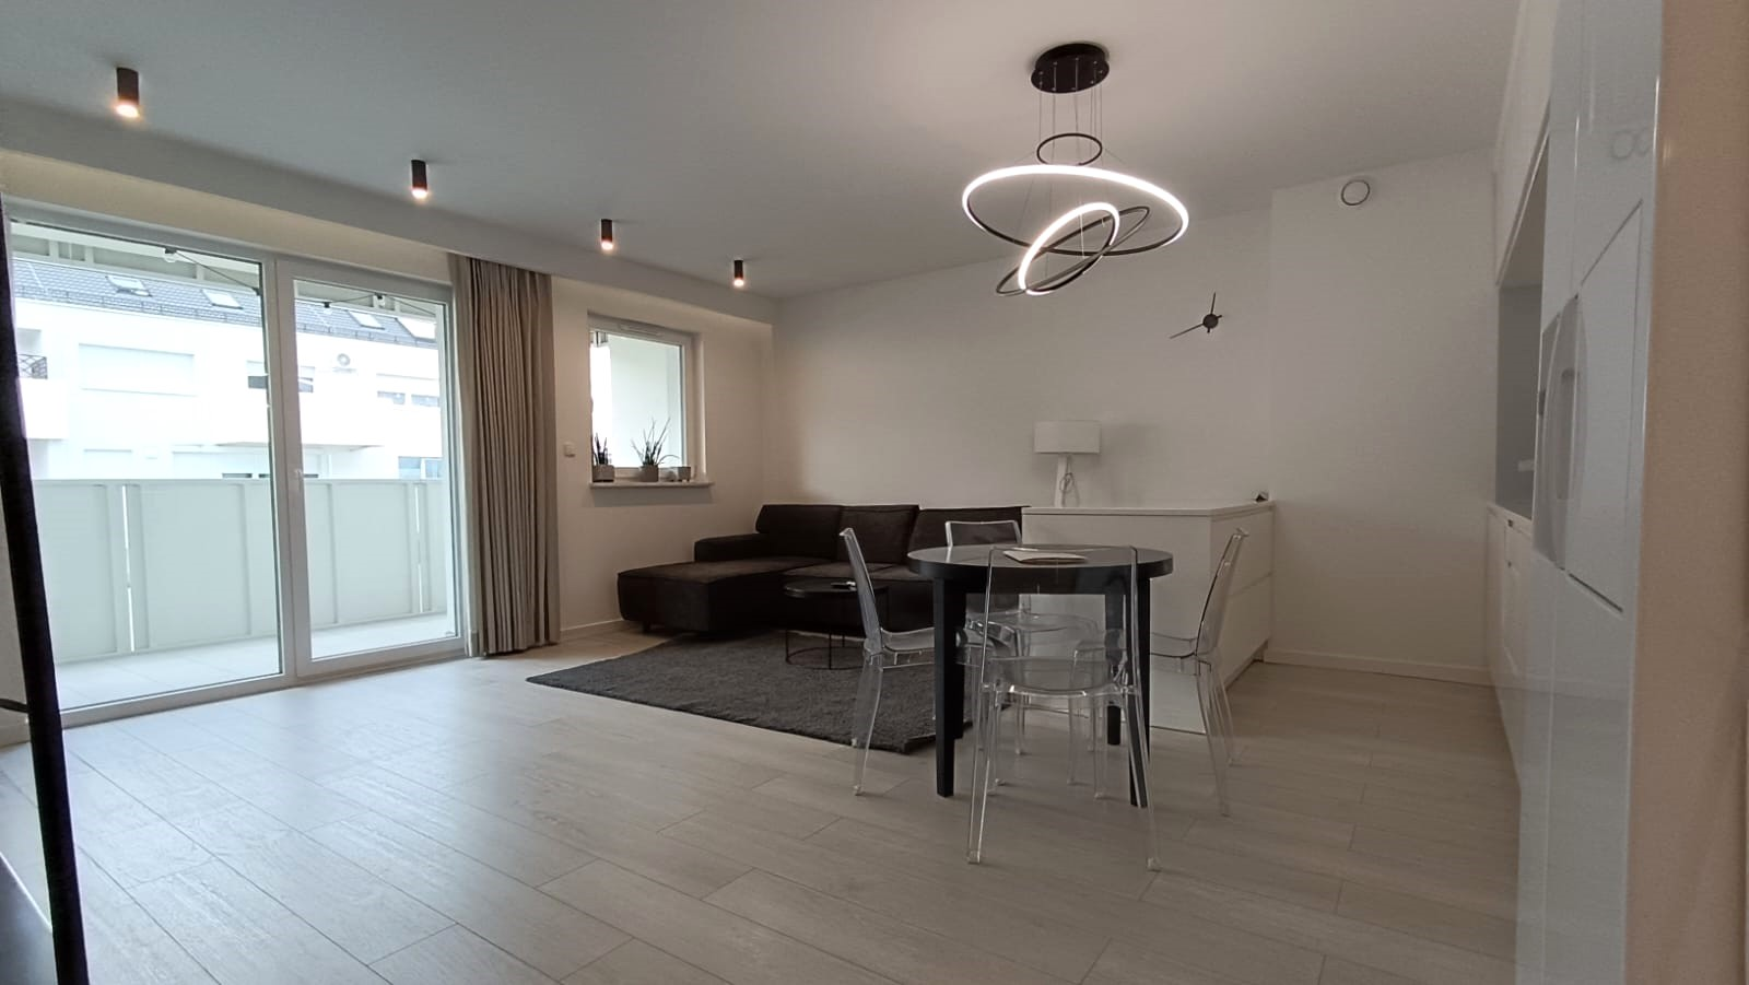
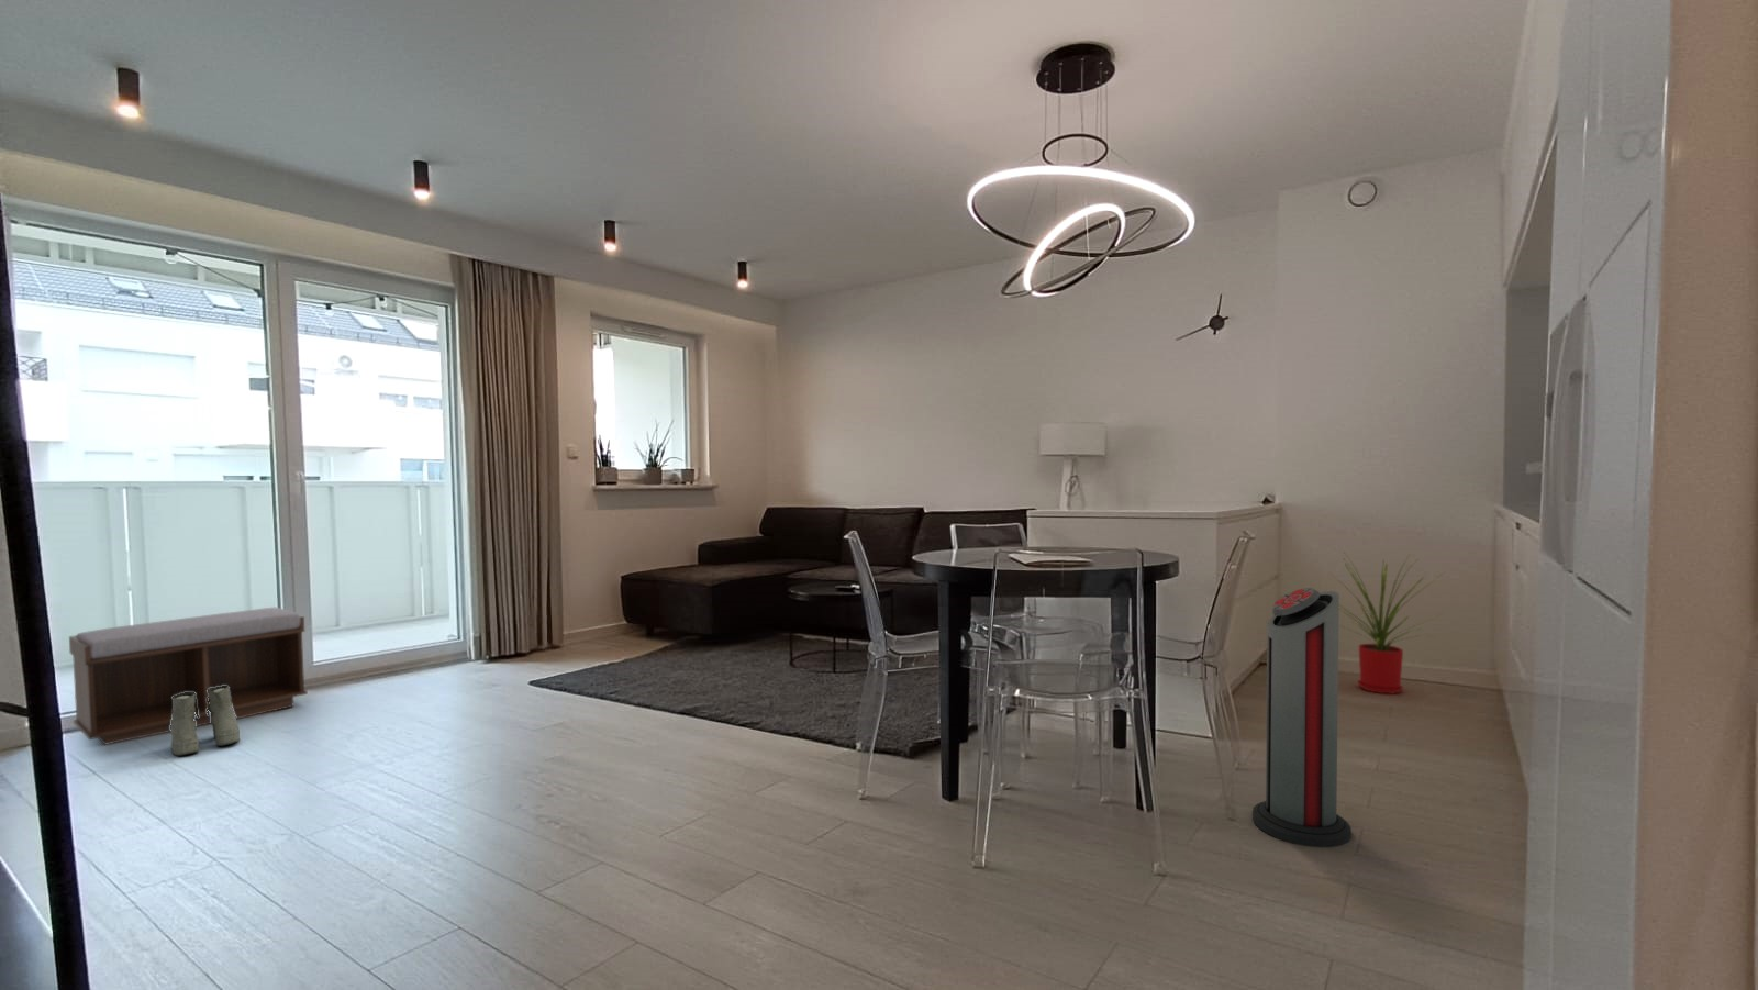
+ bench (196, 669)
+ house plant (1381, 621)
+ air purifier (1300, 707)
+ boots (208, 715)
